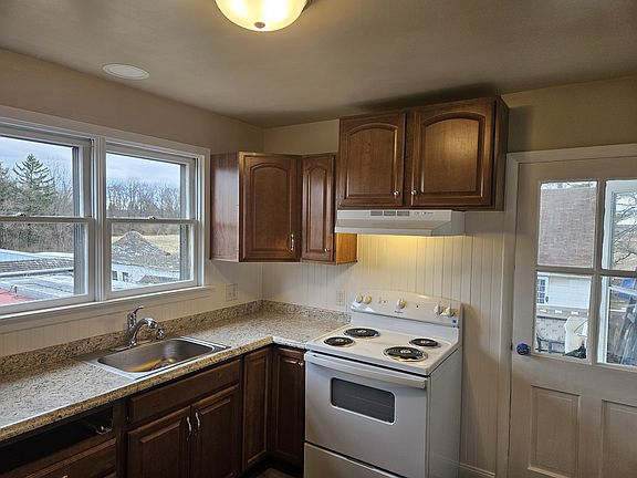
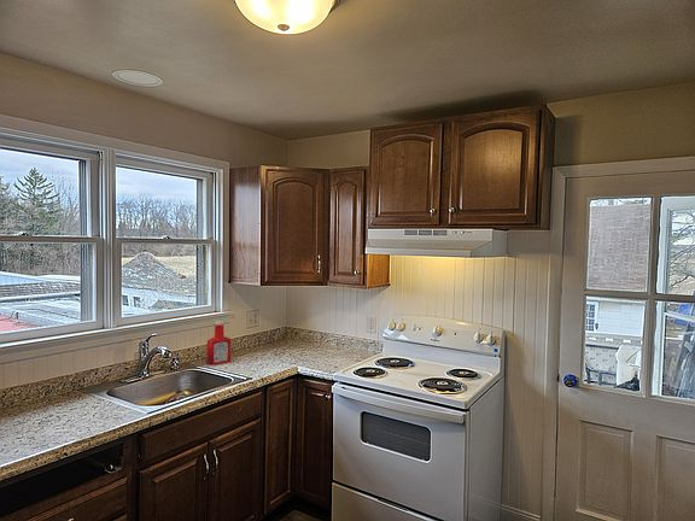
+ soap bottle (218, 341)
